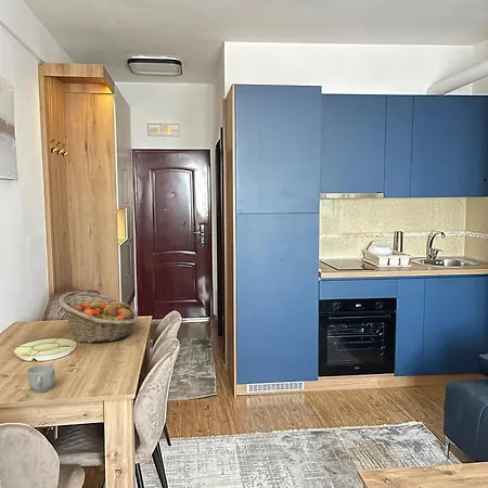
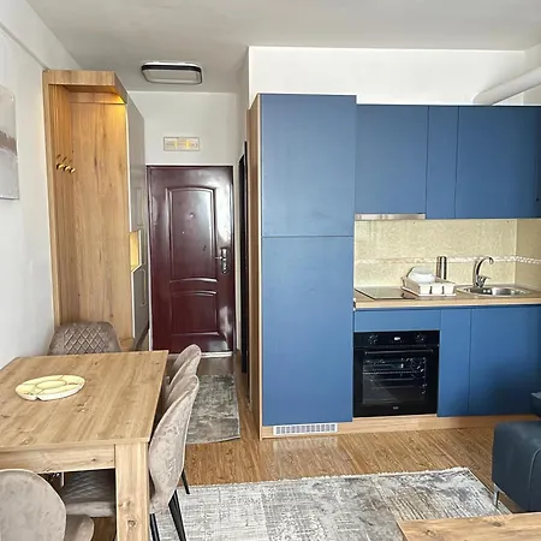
- mug (41, 380)
- fruit basket (99, 314)
